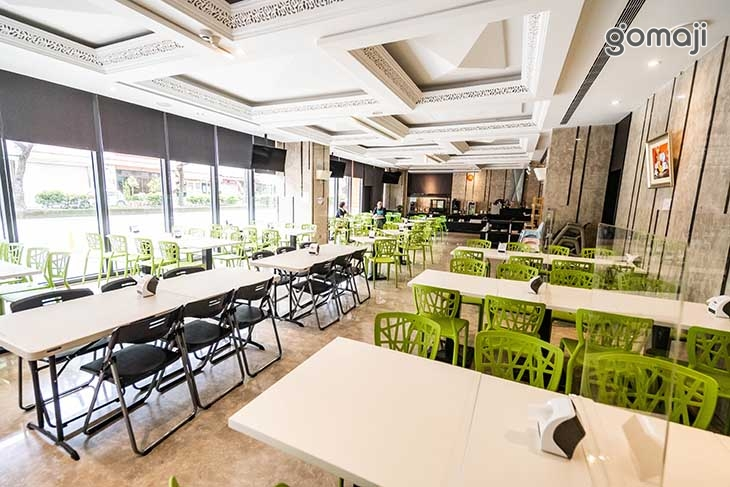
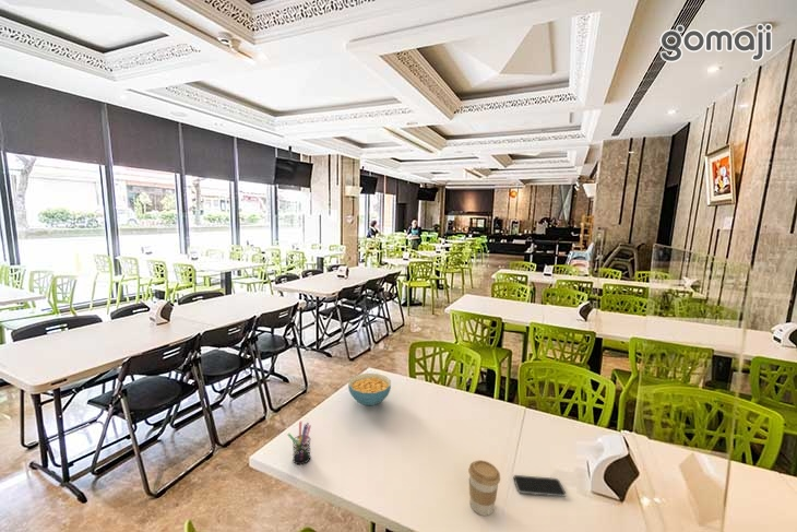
+ coffee cup (483, 486)
+ pen holder (299, 442)
+ smartphone (538, 485)
+ cereal bowl (369, 392)
